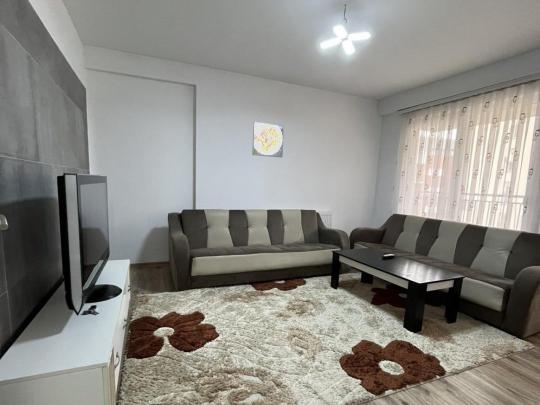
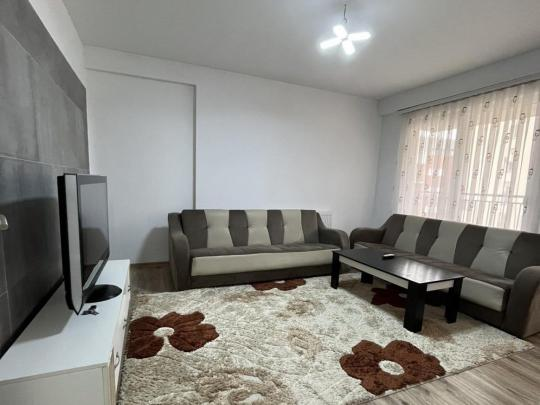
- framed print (268, 140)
